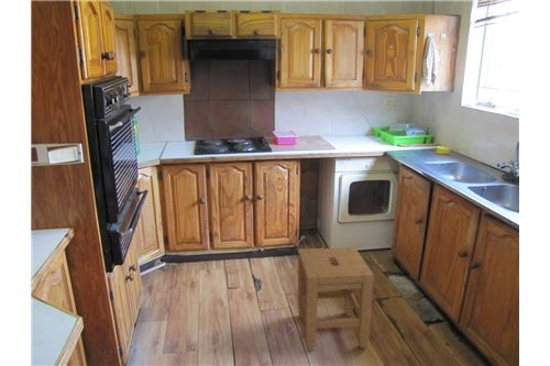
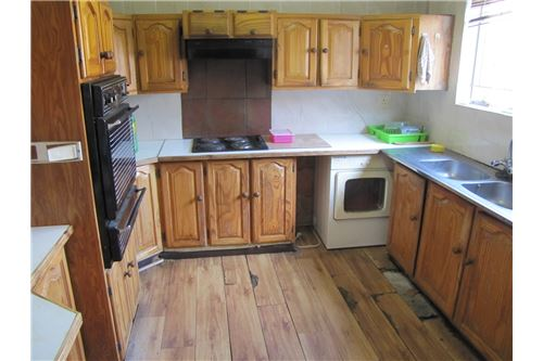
- stool (331, 297)
